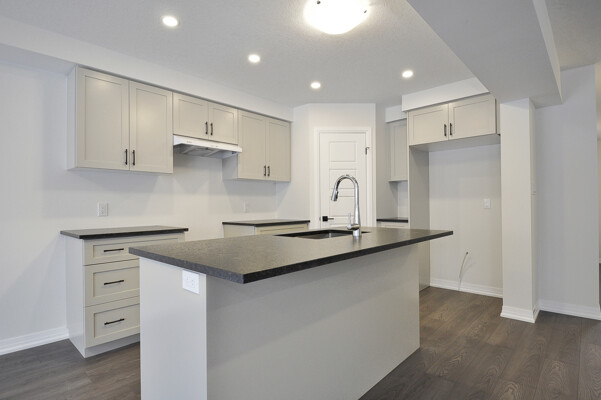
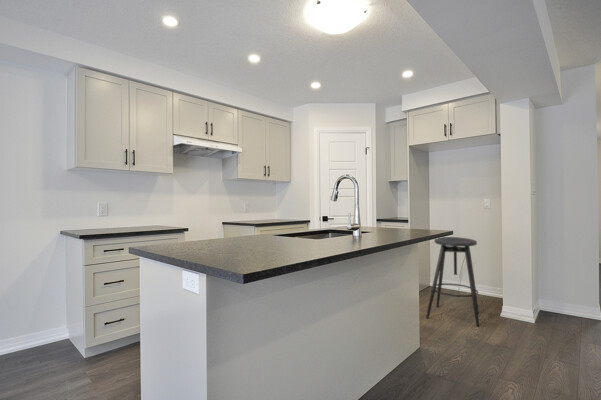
+ stool (454, 274)
